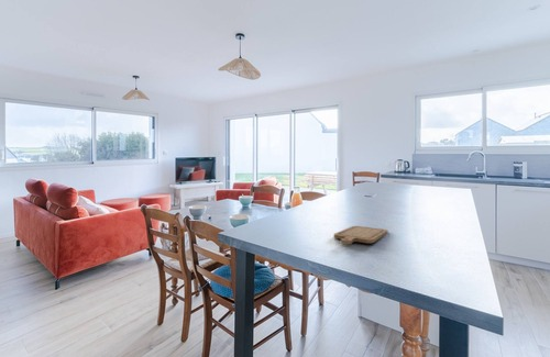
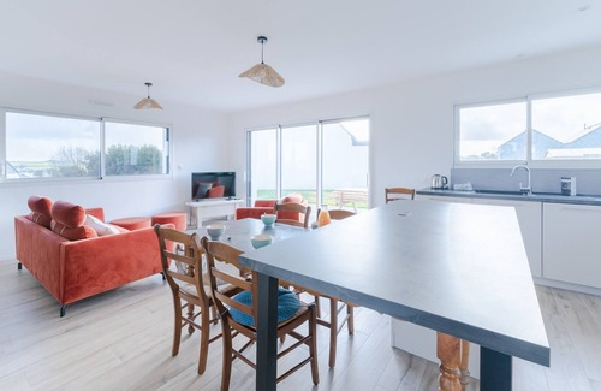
- chopping board (359, 234)
